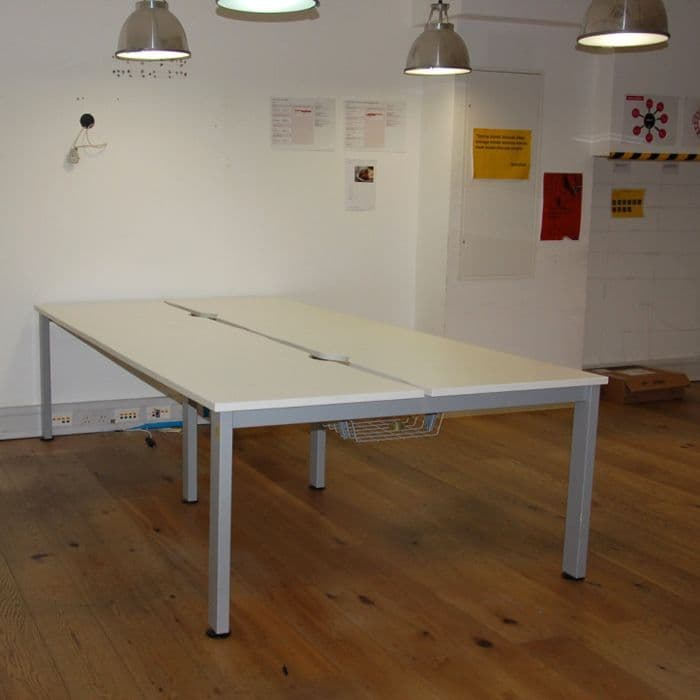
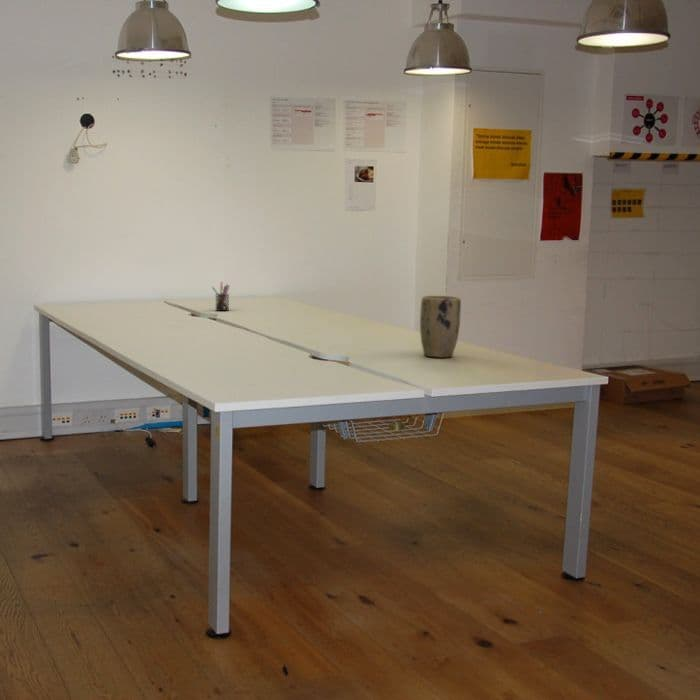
+ plant pot (439, 326)
+ pen holder (220, 296)
